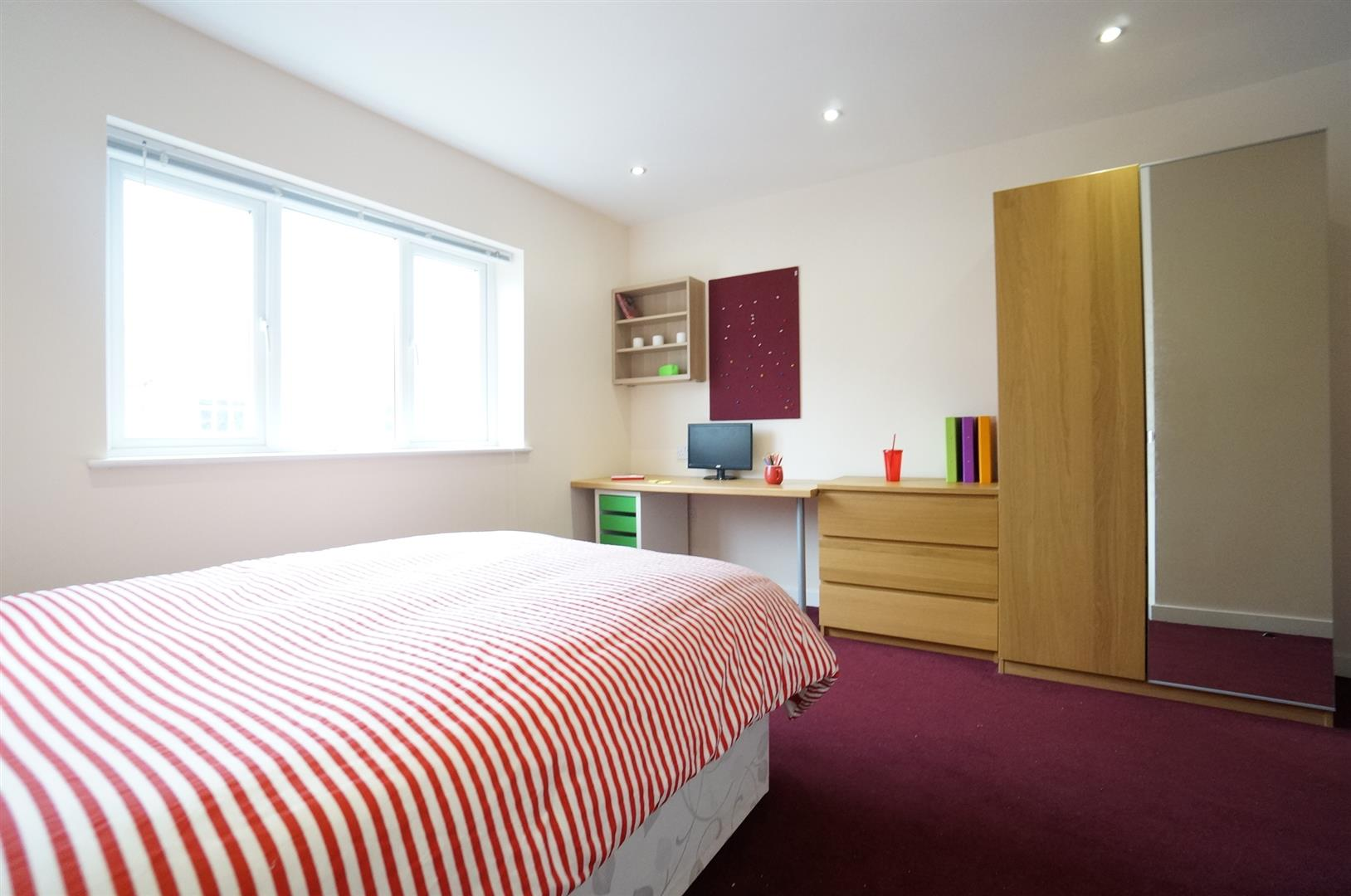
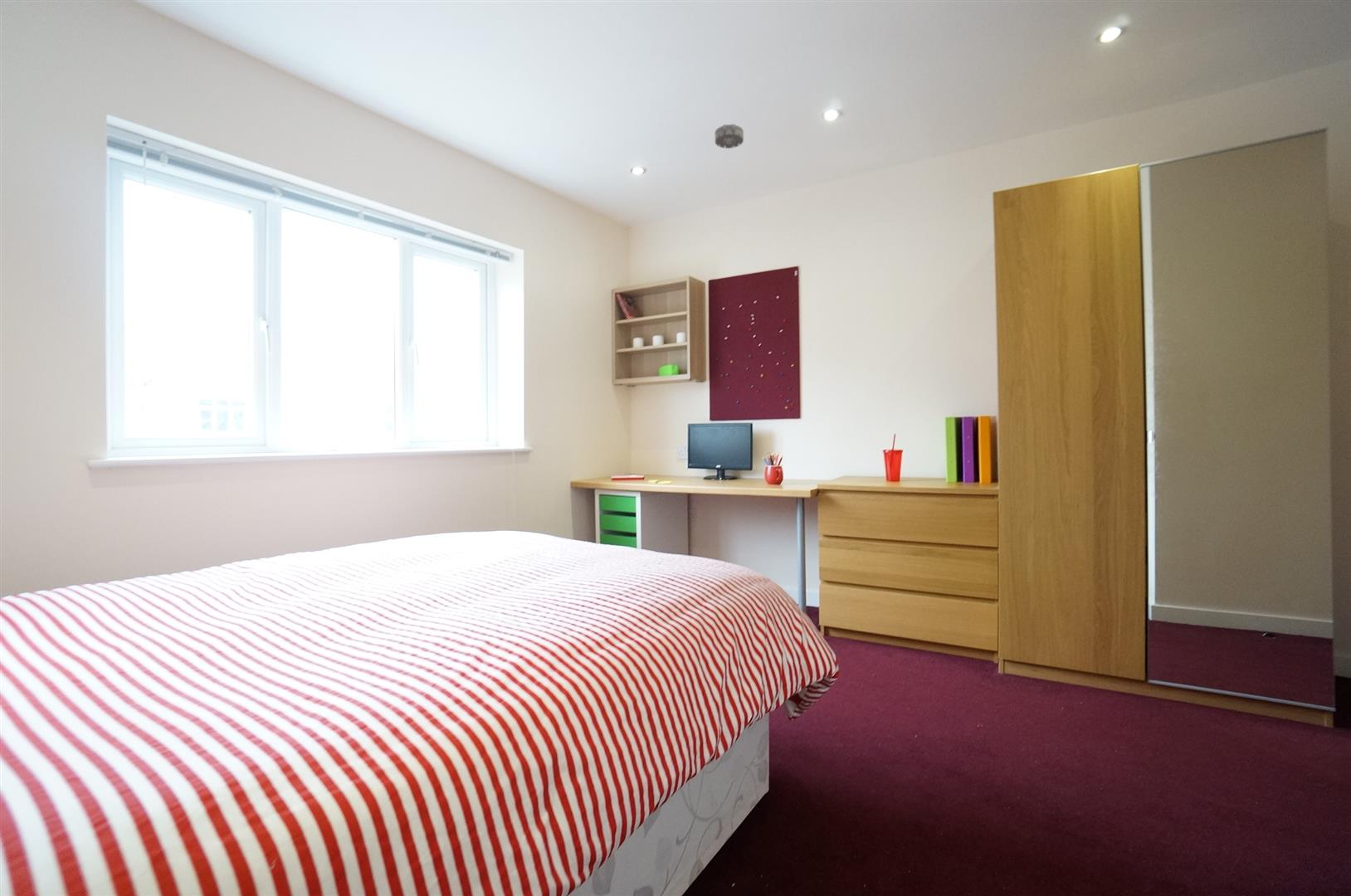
+ smoke detector (729, 135)
